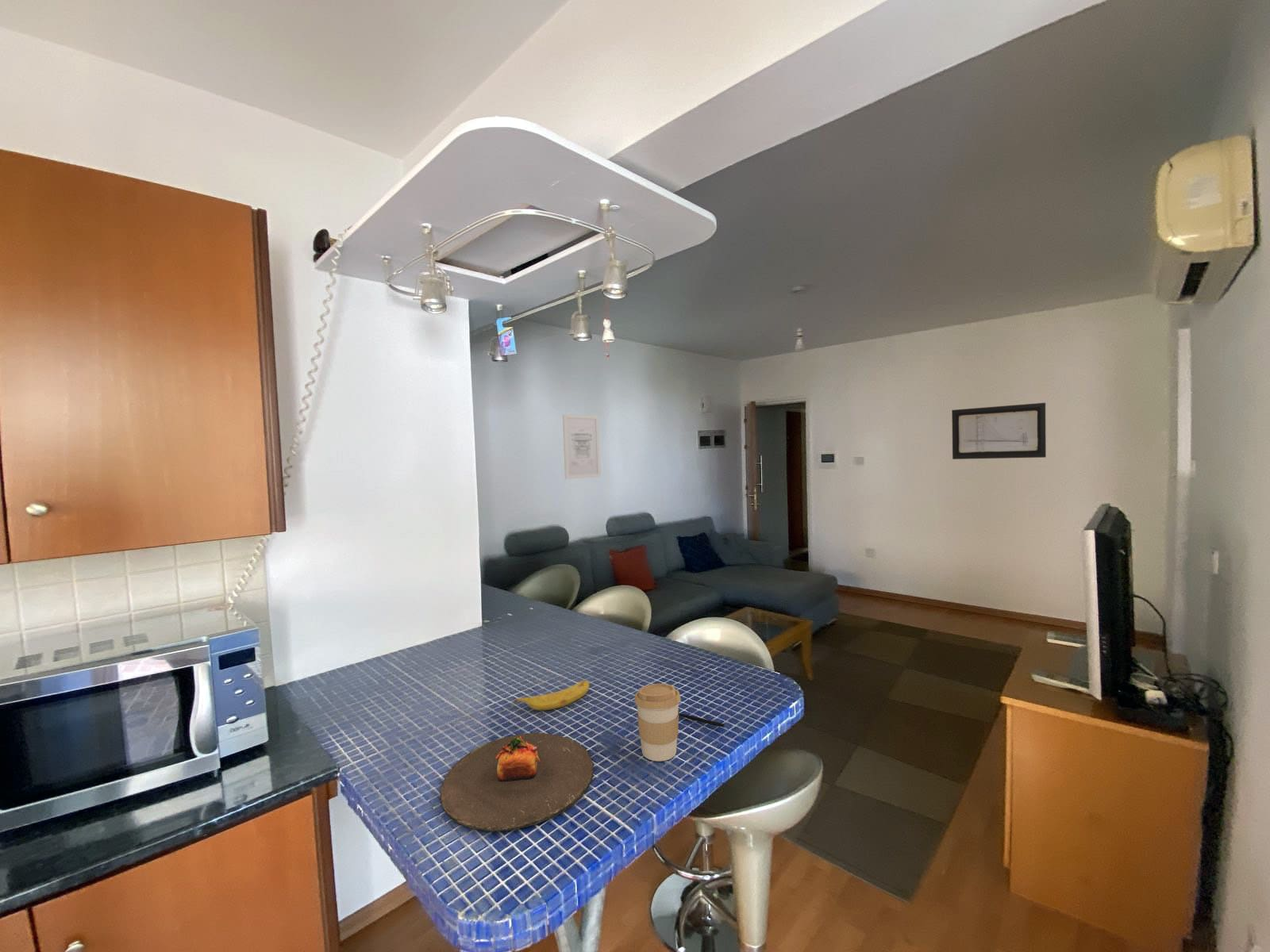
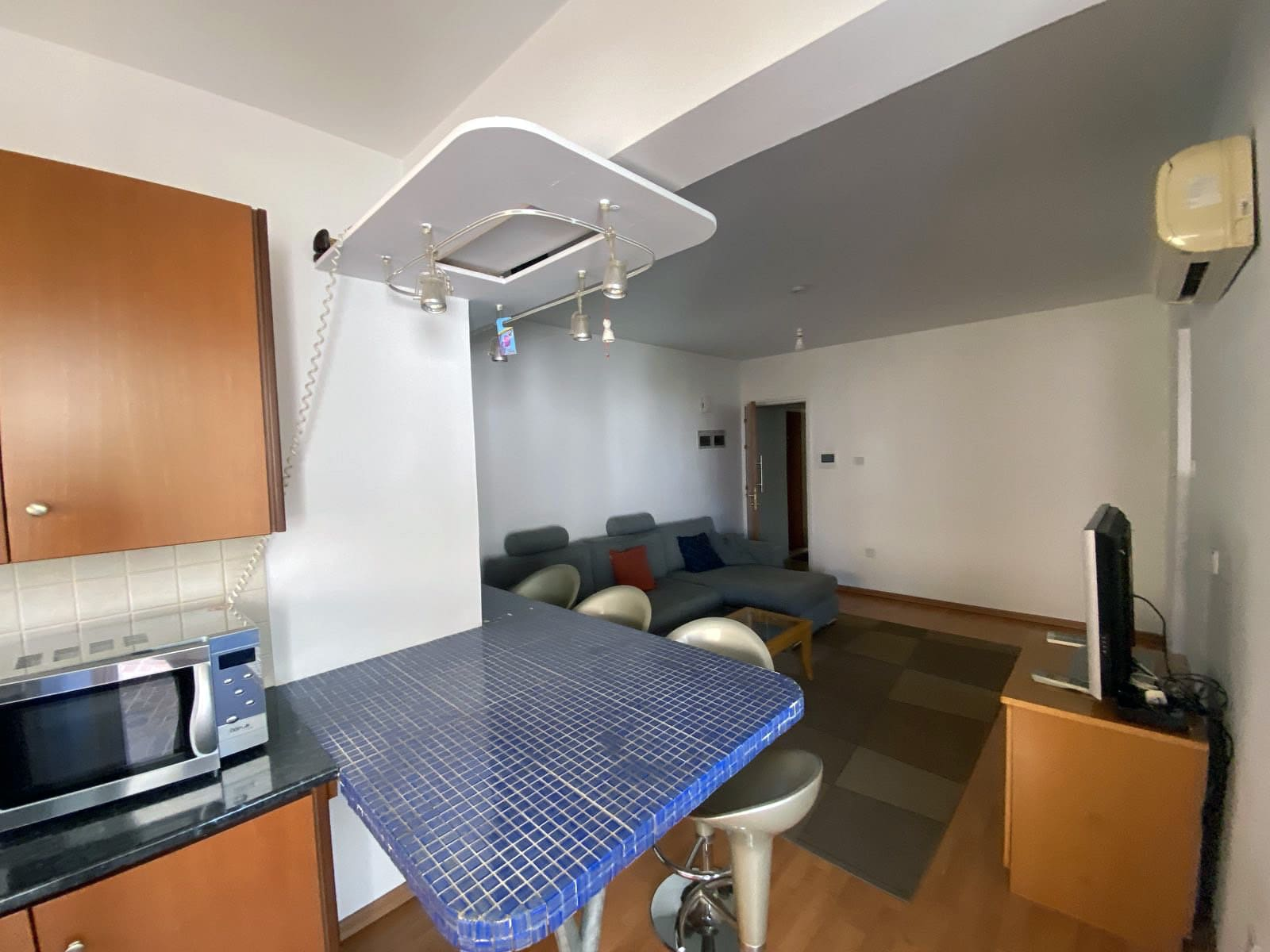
- pen (695, 717)
- fruit (555, 694)
- coffee cup (658, 719)
- wall art (996, 432)
- wall art (582, 446)
- plate (518, 757)
